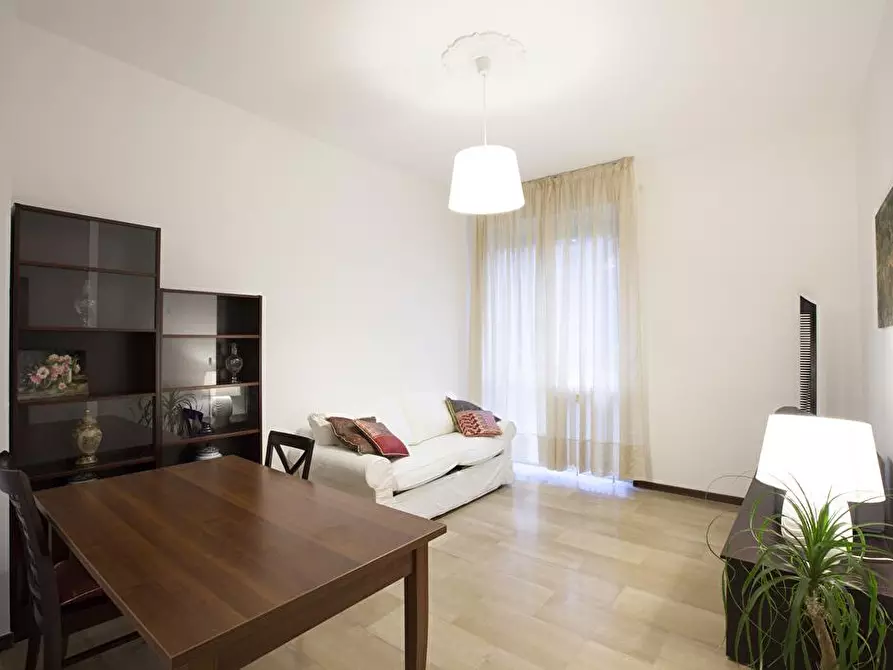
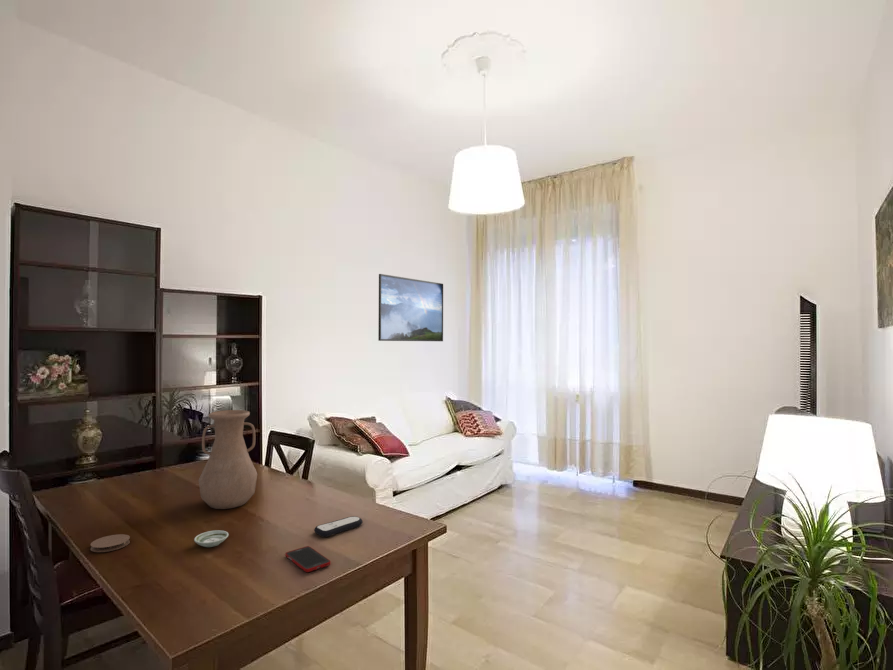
+ remote control (339, 525)
+ coaster (110, 542)
+ vase (229, 457)
+ cell phone (307, 558)
+ saucer (211, 539)
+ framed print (413, 310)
